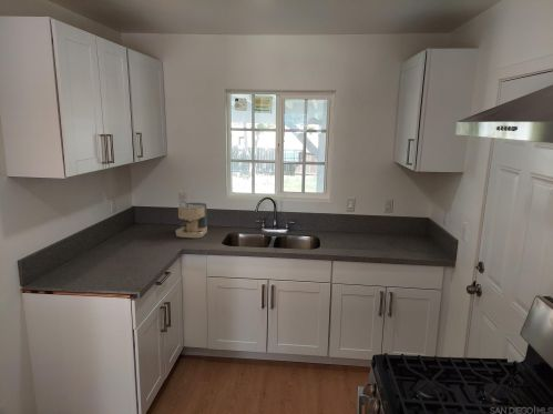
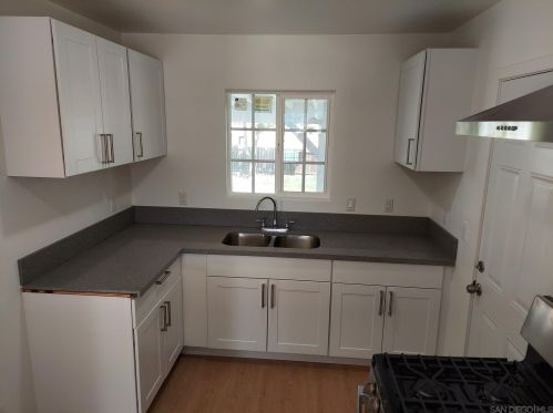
- coffee maker (191, 219)
